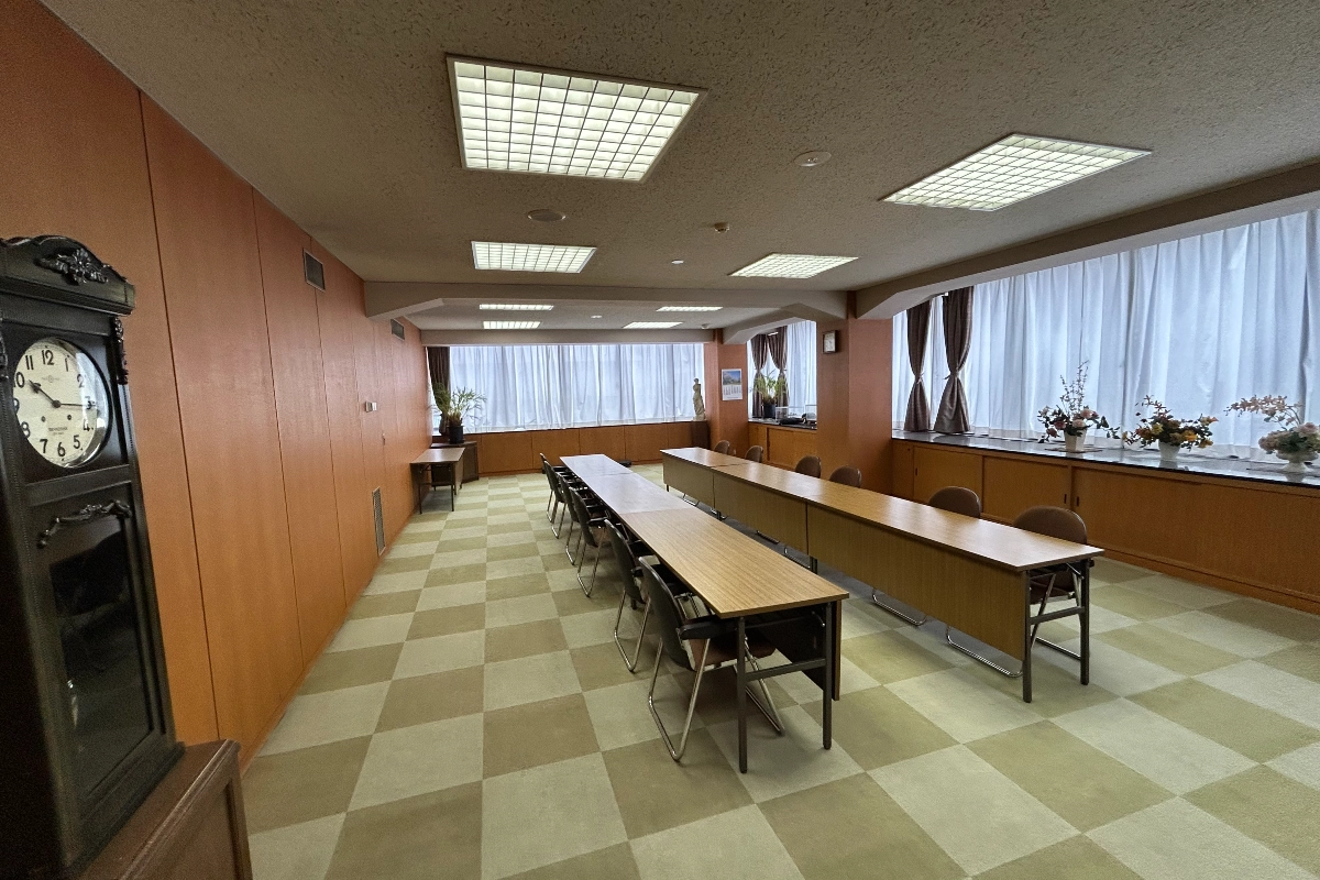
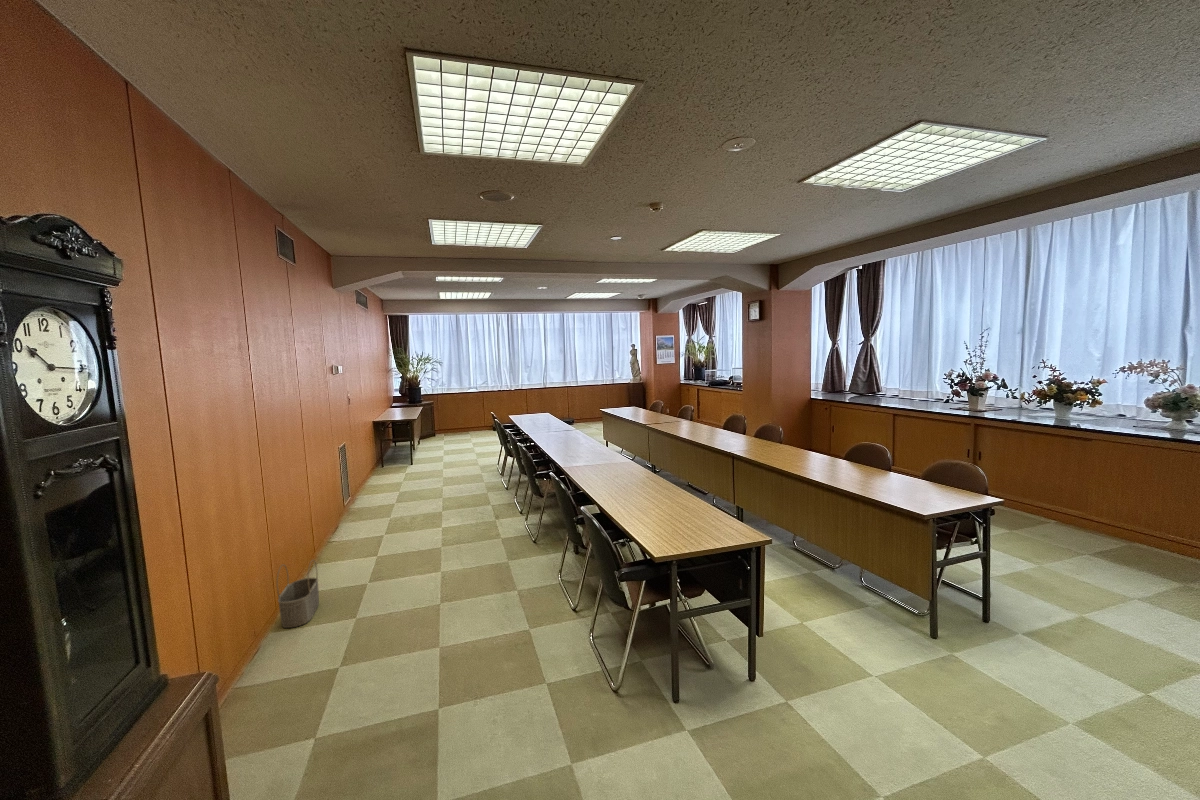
+ wicker basket (298, 589)
